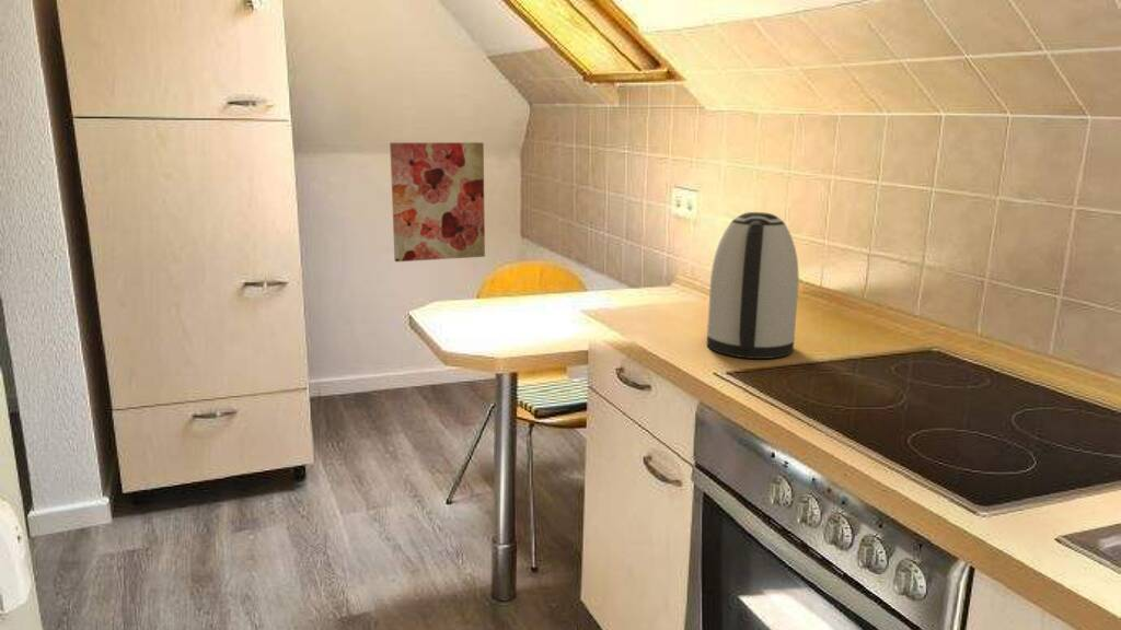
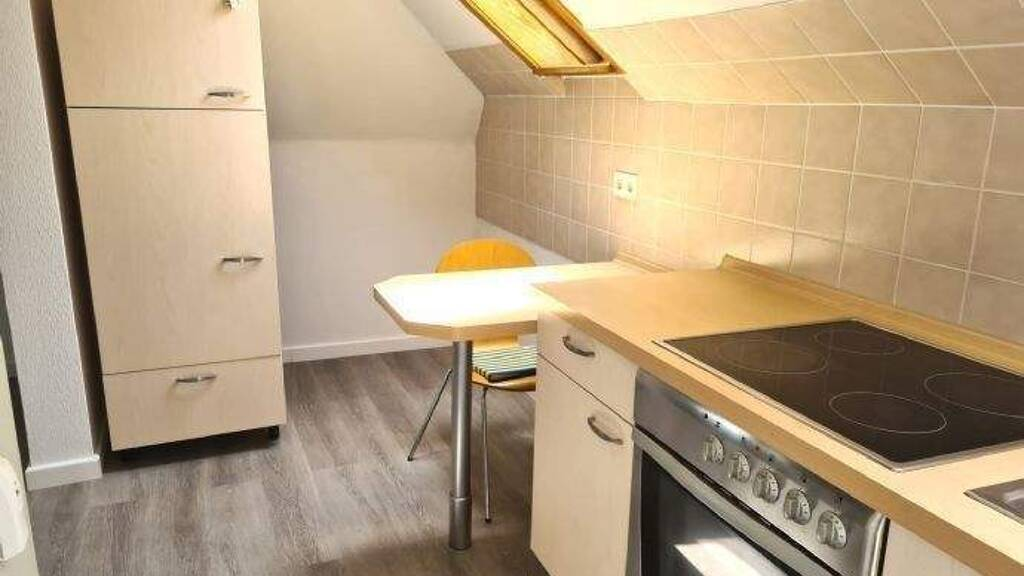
- kettle (752, 283)
- wall art (439, 201)
